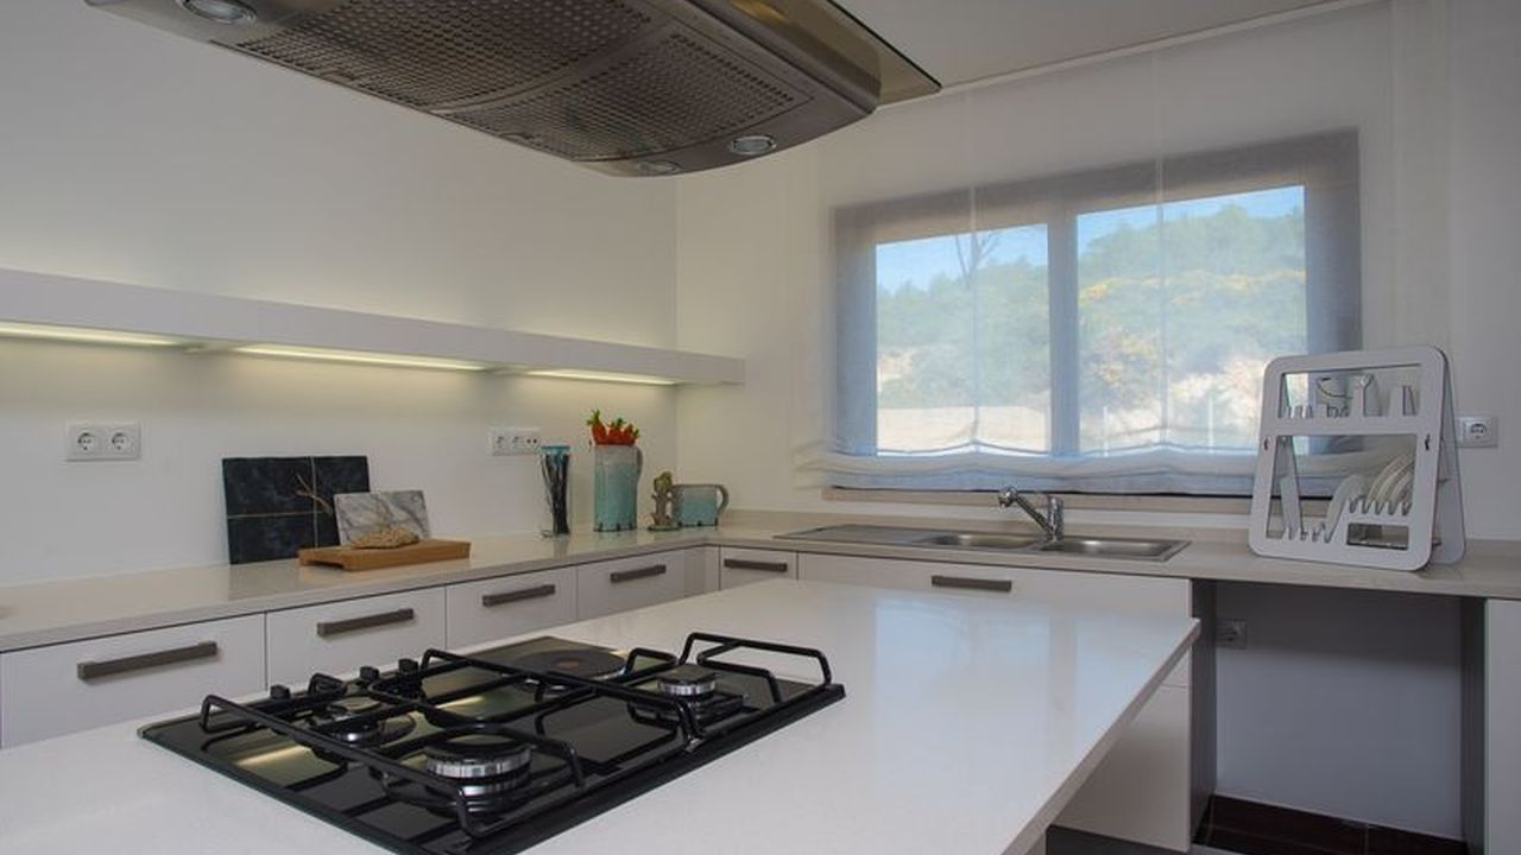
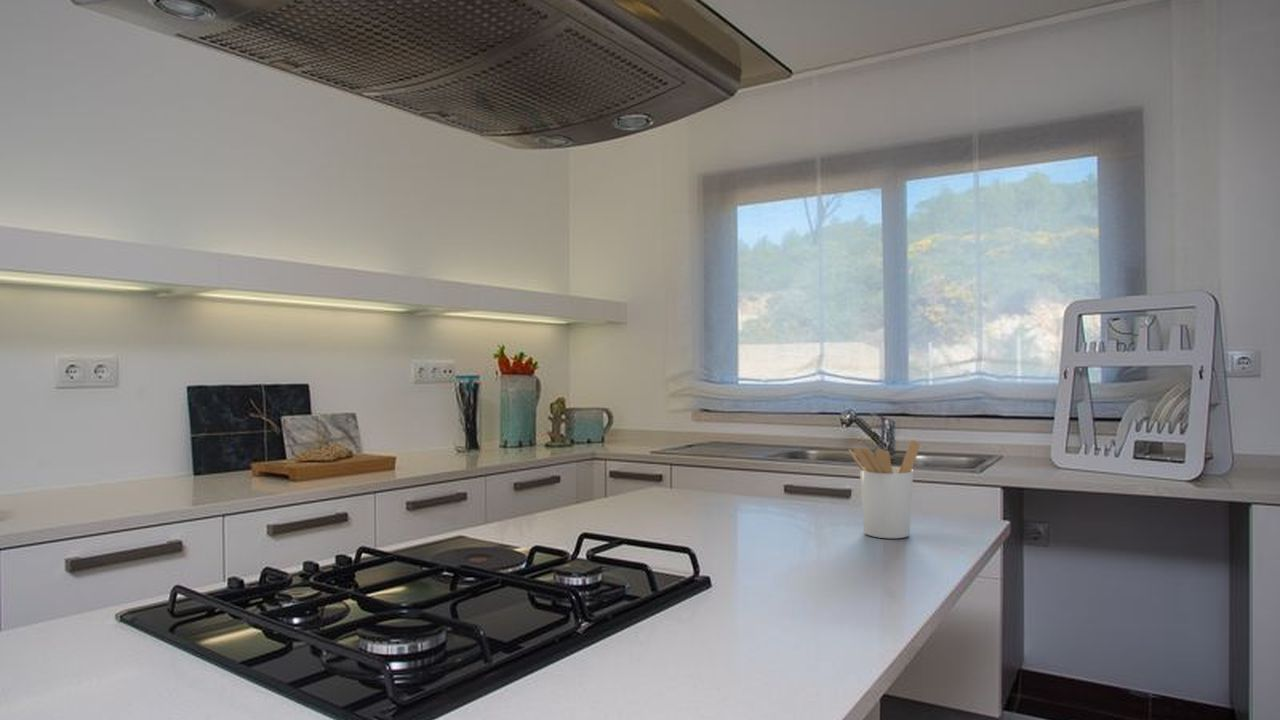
+ utensil holder (881, 487)
